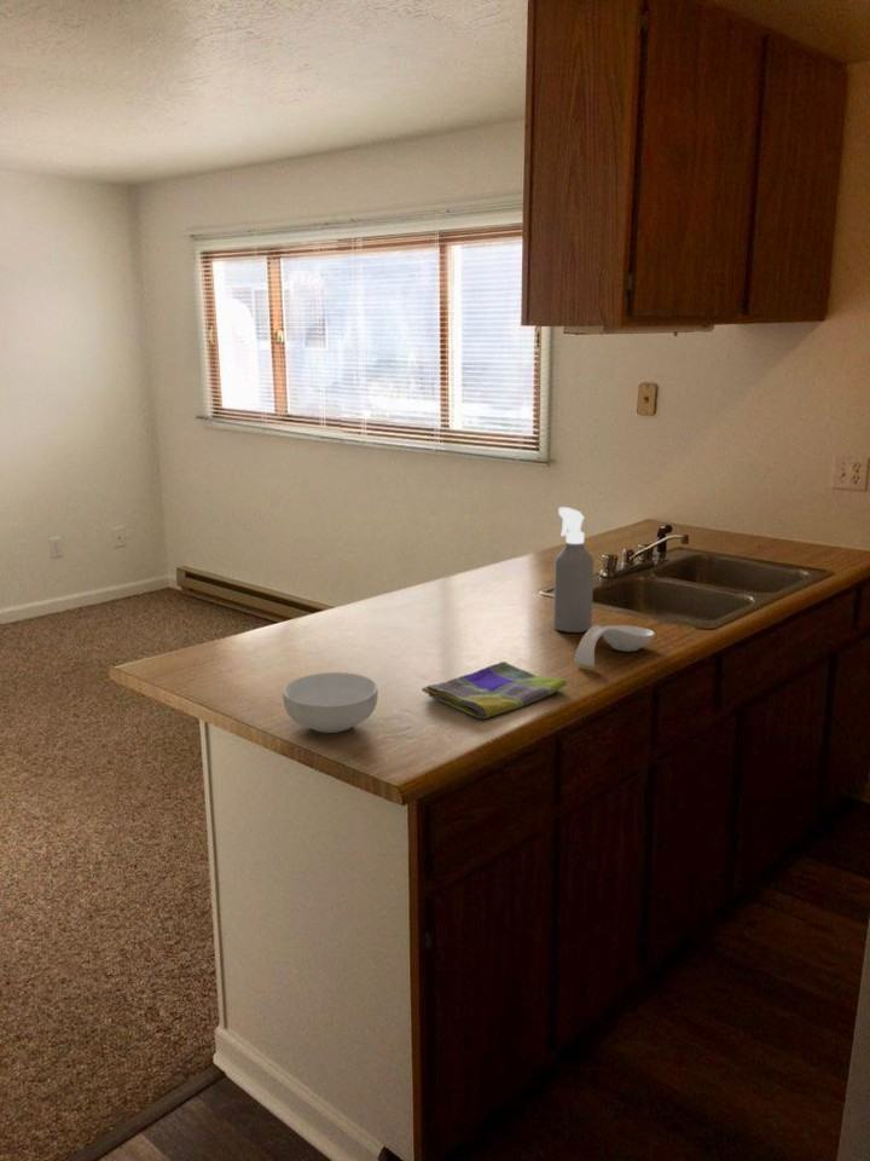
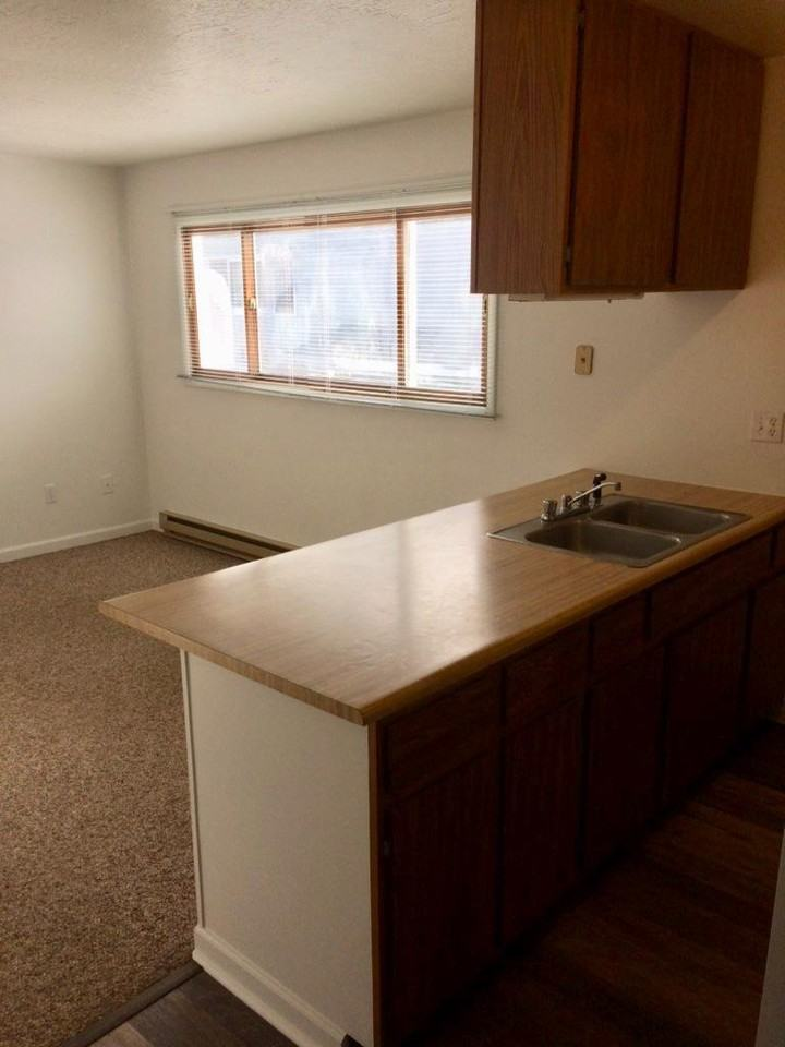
- spray bottle (570, 568)
- cereal bowl (330, 705)
- spoon rest (614, 637)
- dish towel (494, 687)
